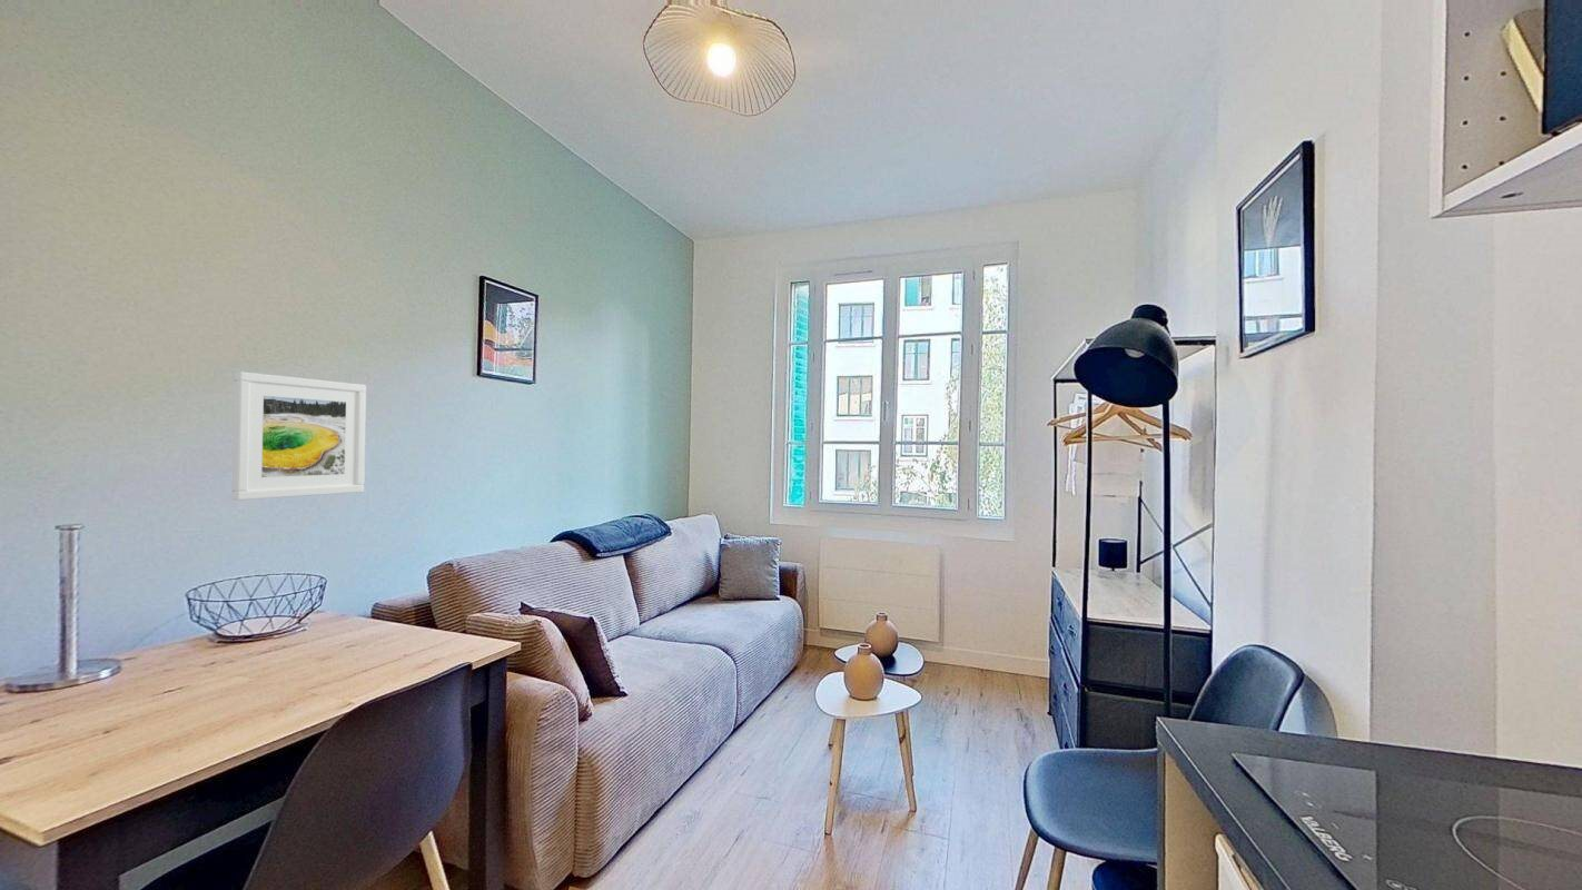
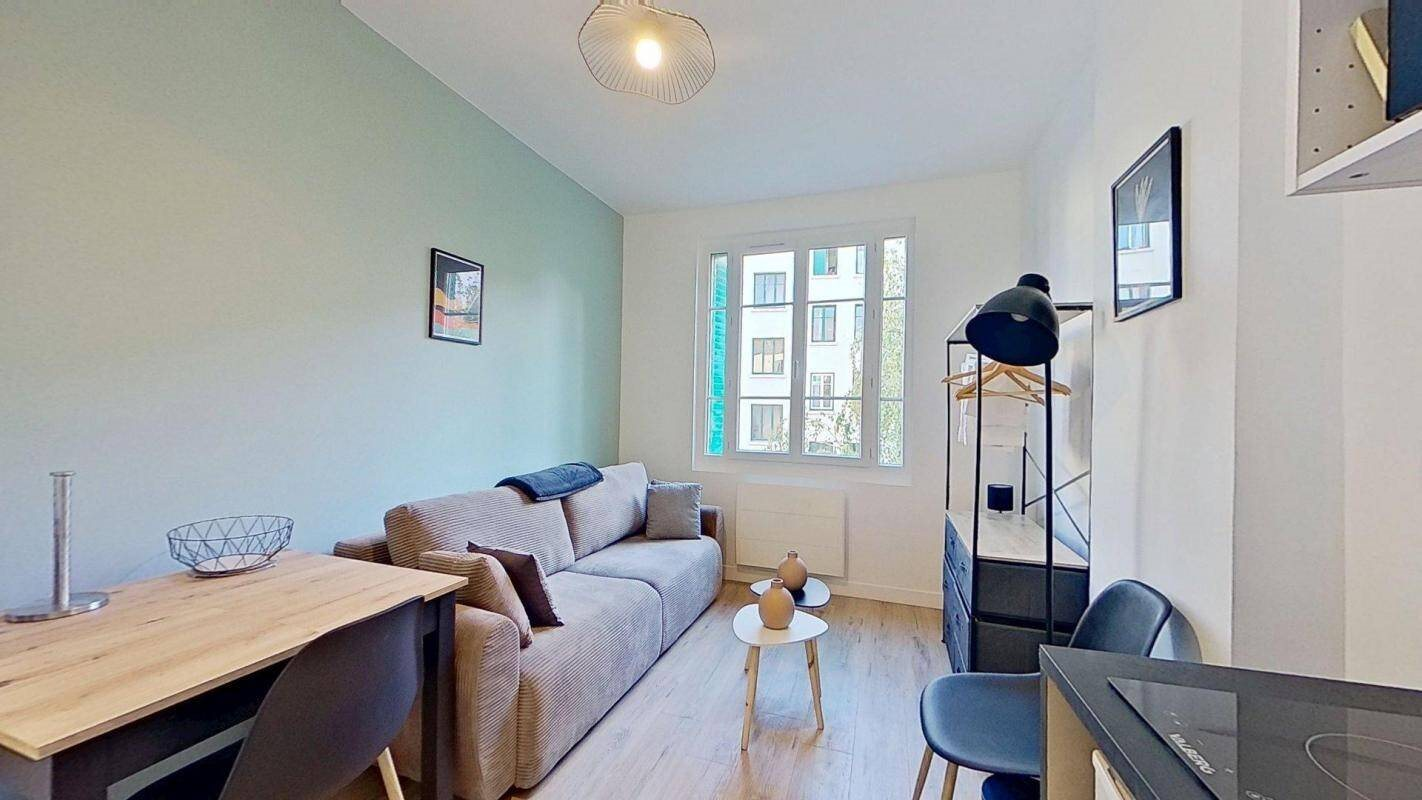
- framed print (305, 437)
